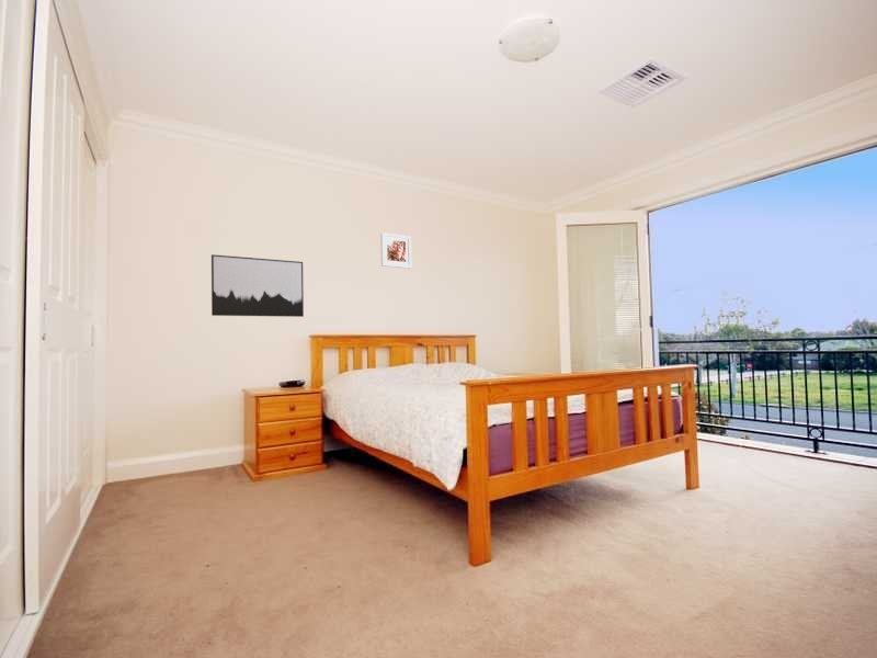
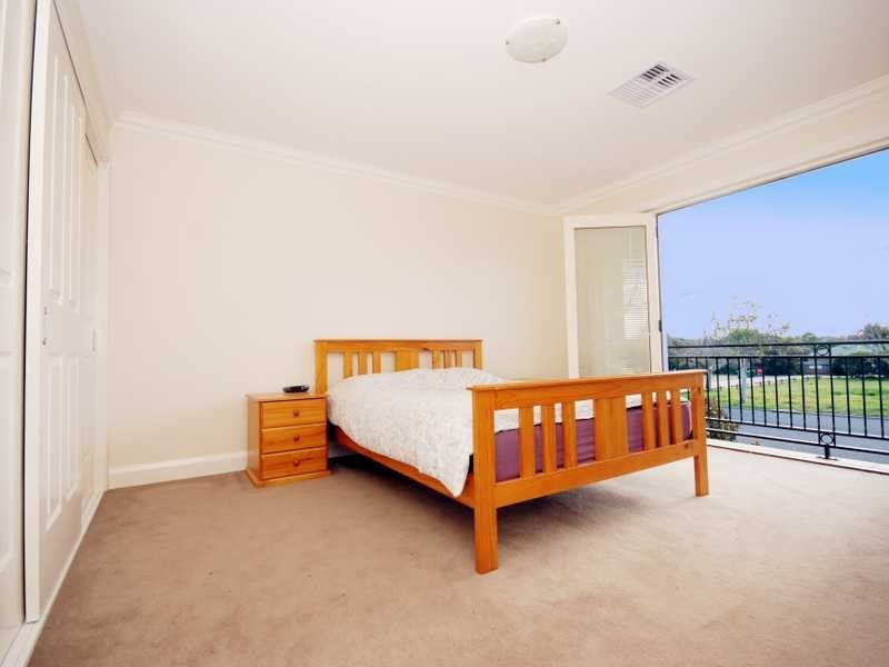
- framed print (396, 250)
- wall art (259, 287)
